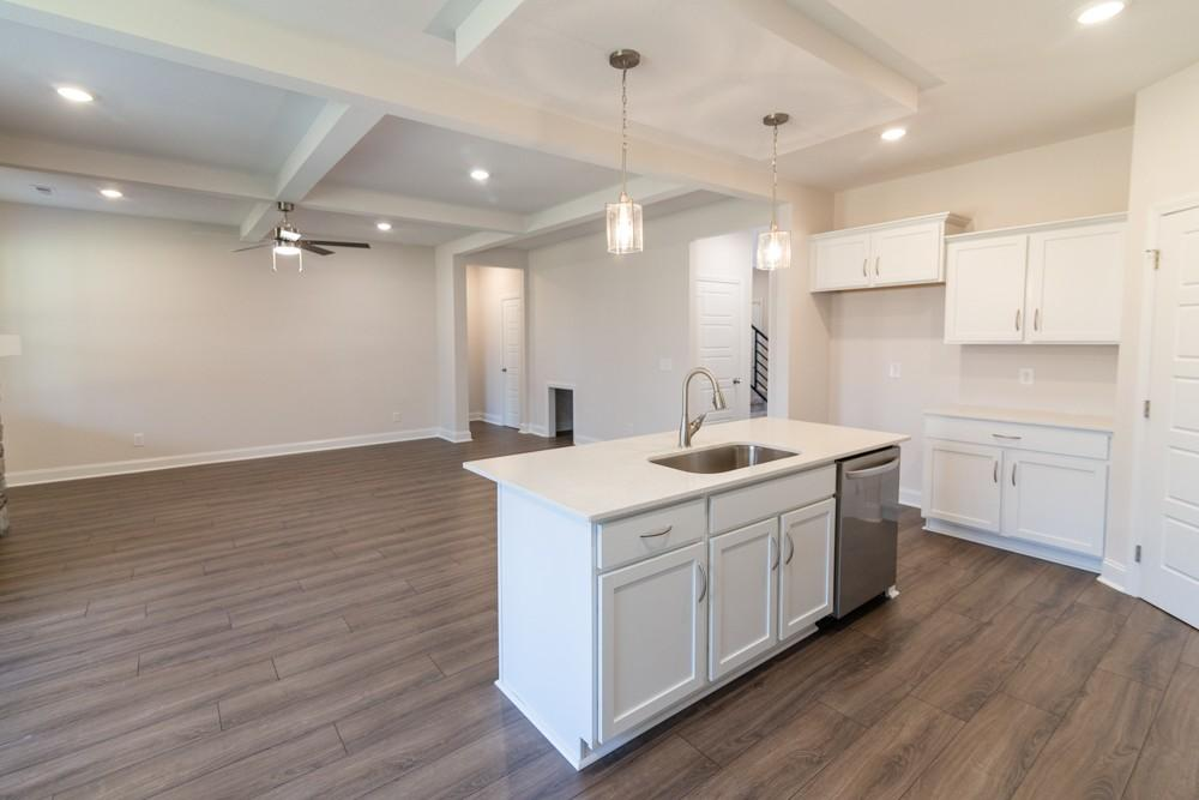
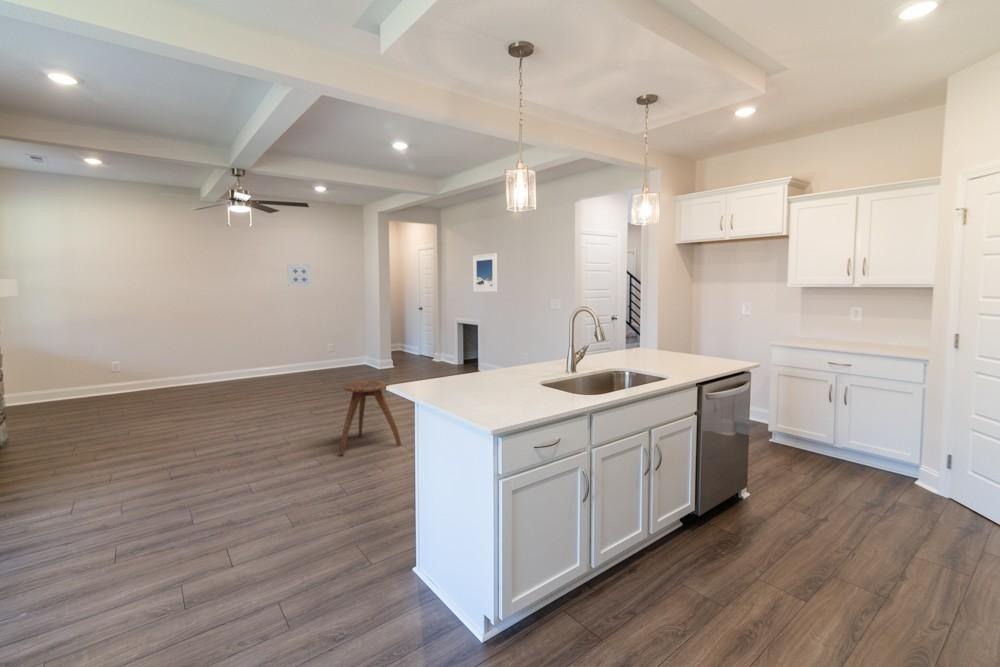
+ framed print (484, 273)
+ stool (359, 415)
+ wall art (299, 275)
